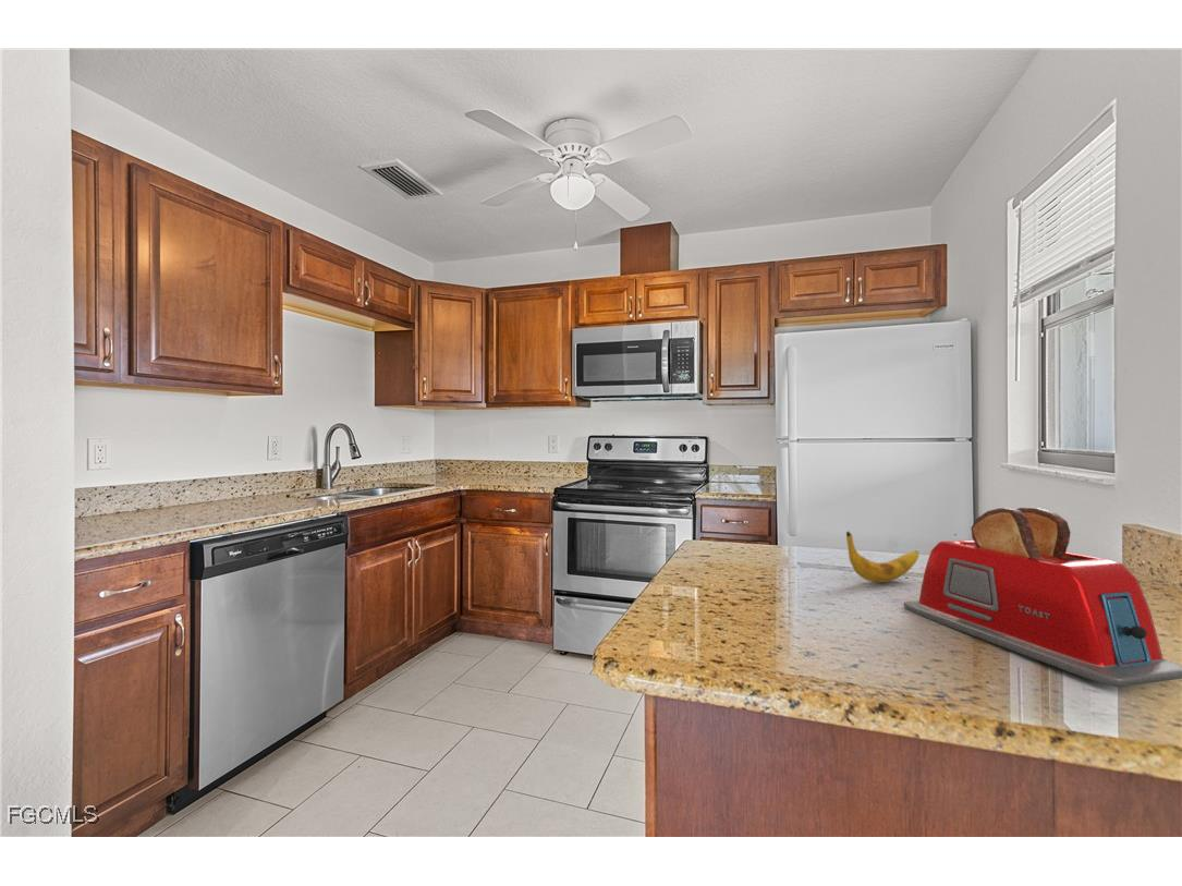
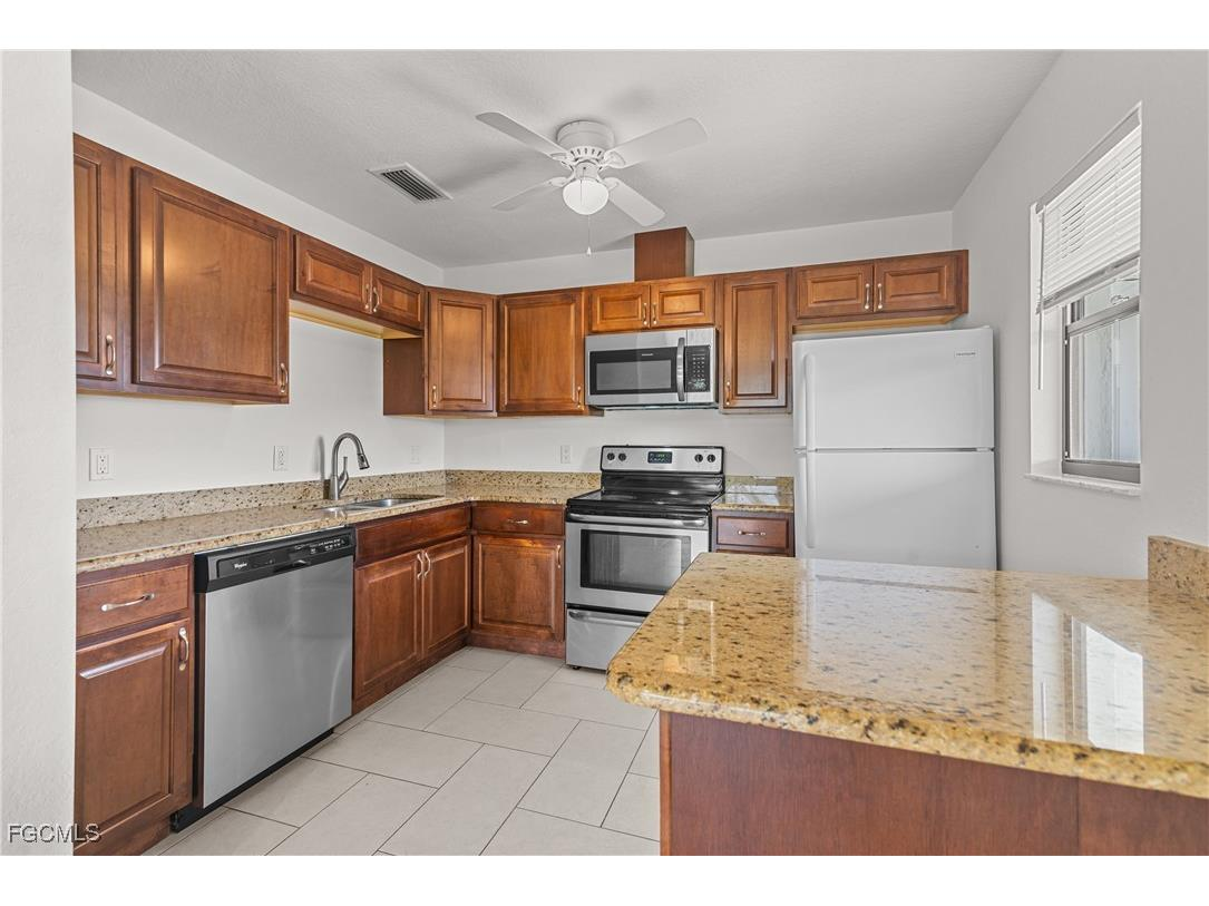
- banana (884, 562)
- toaster (1022, 572)
